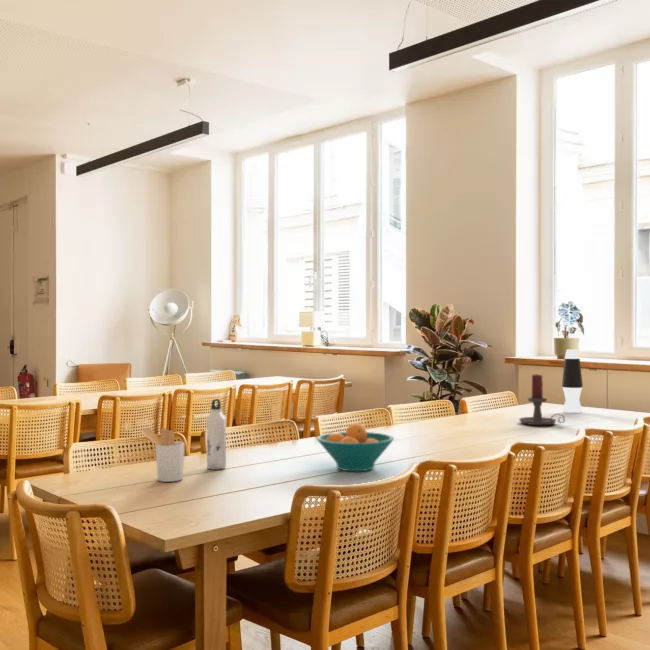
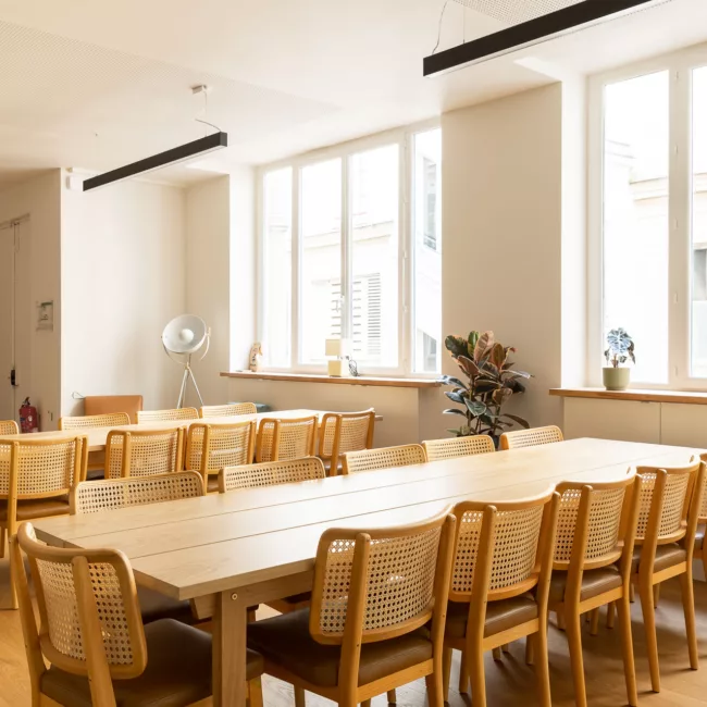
- fruit bowl (355, 445)
- candle holder (542, 399)
- utensil holder (162, 452)
- water bottle (216, 433)
- vase (572, 380)
